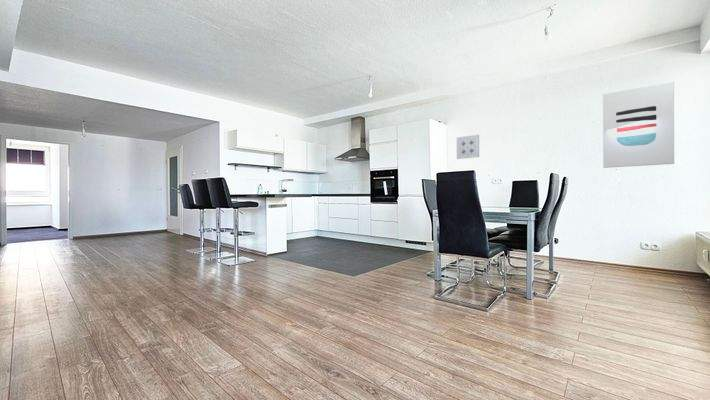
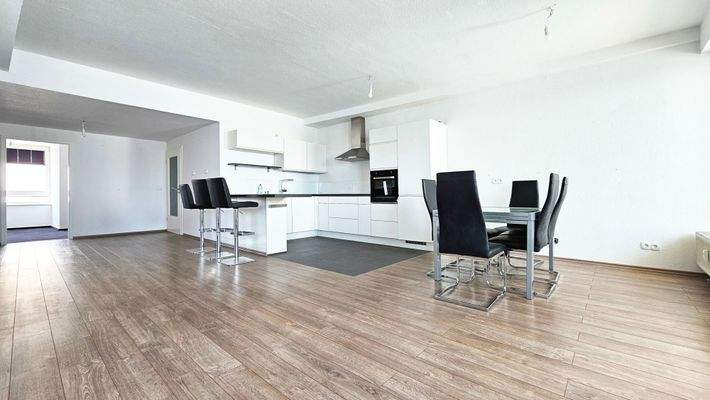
- wall art (467, 147)
- wall art (636, 127)
